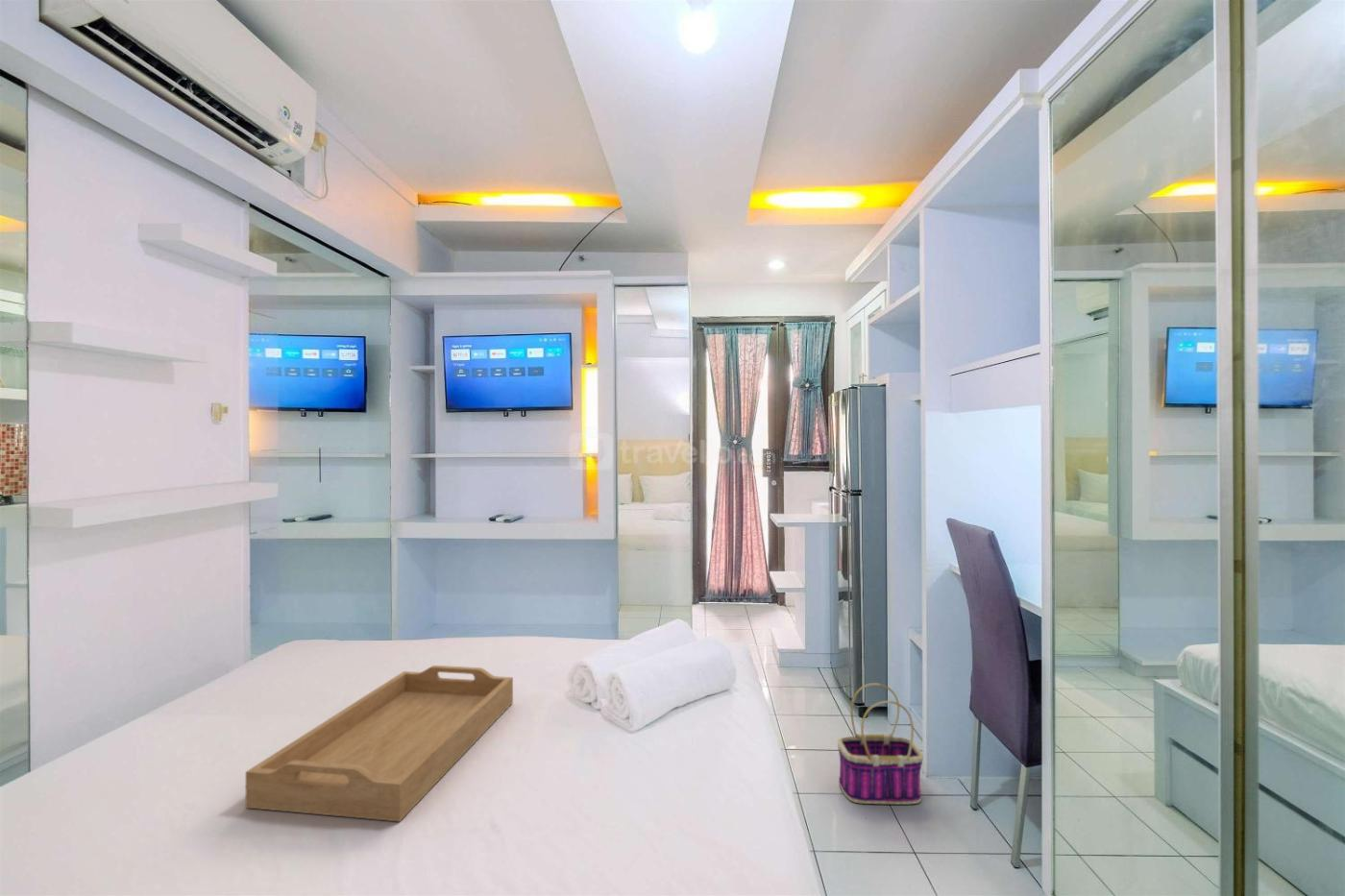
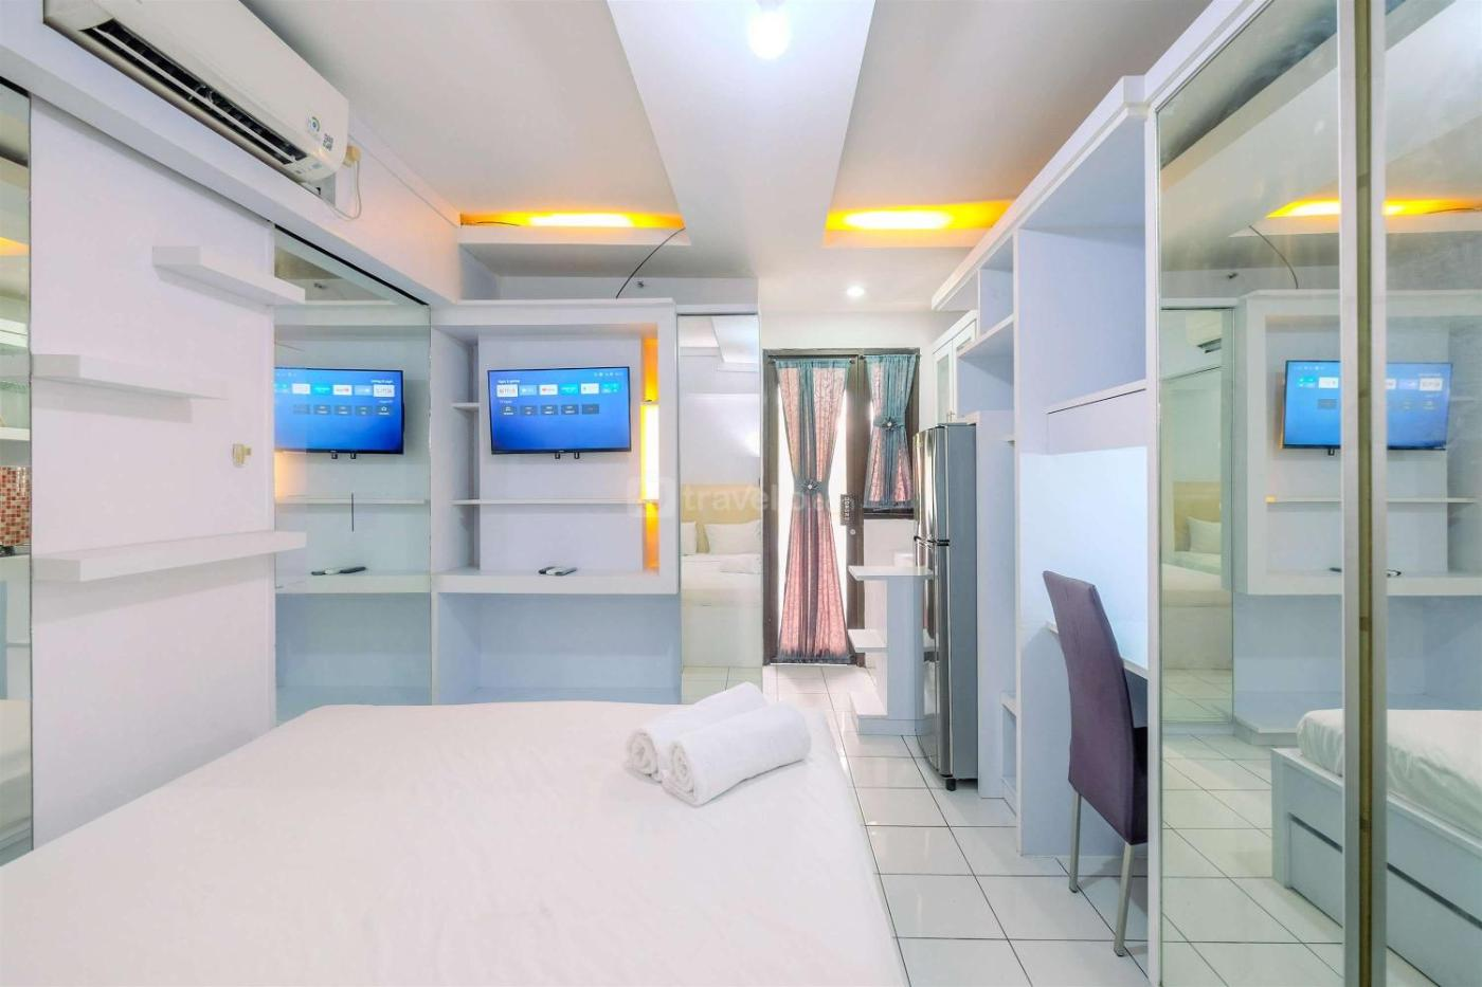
- basket (879, 741)
- serving tray (402, 726)
